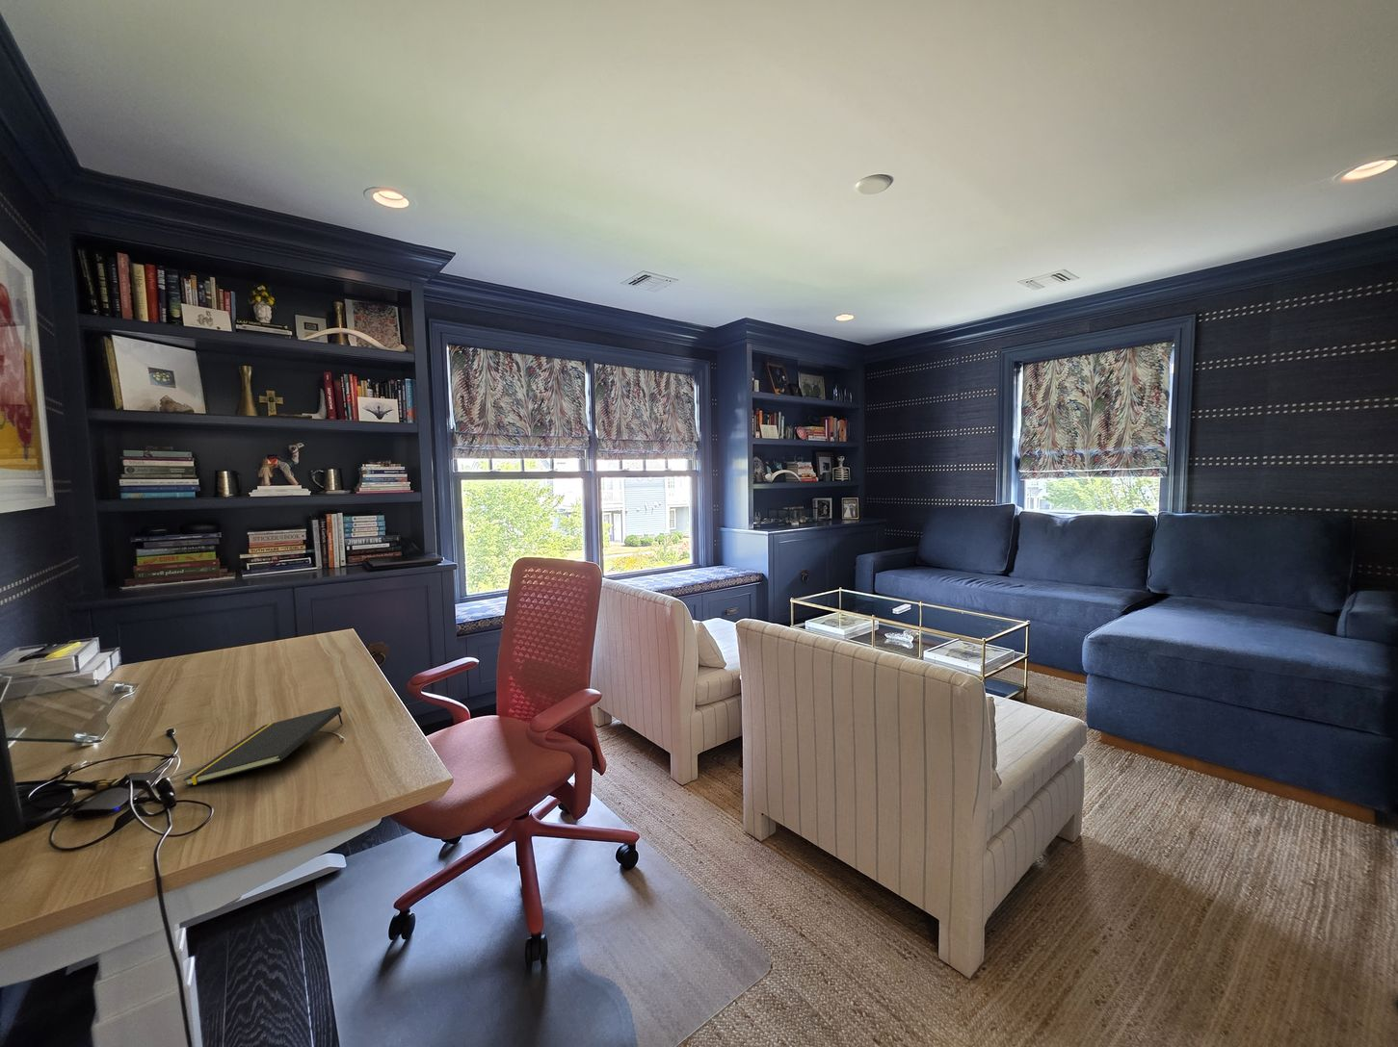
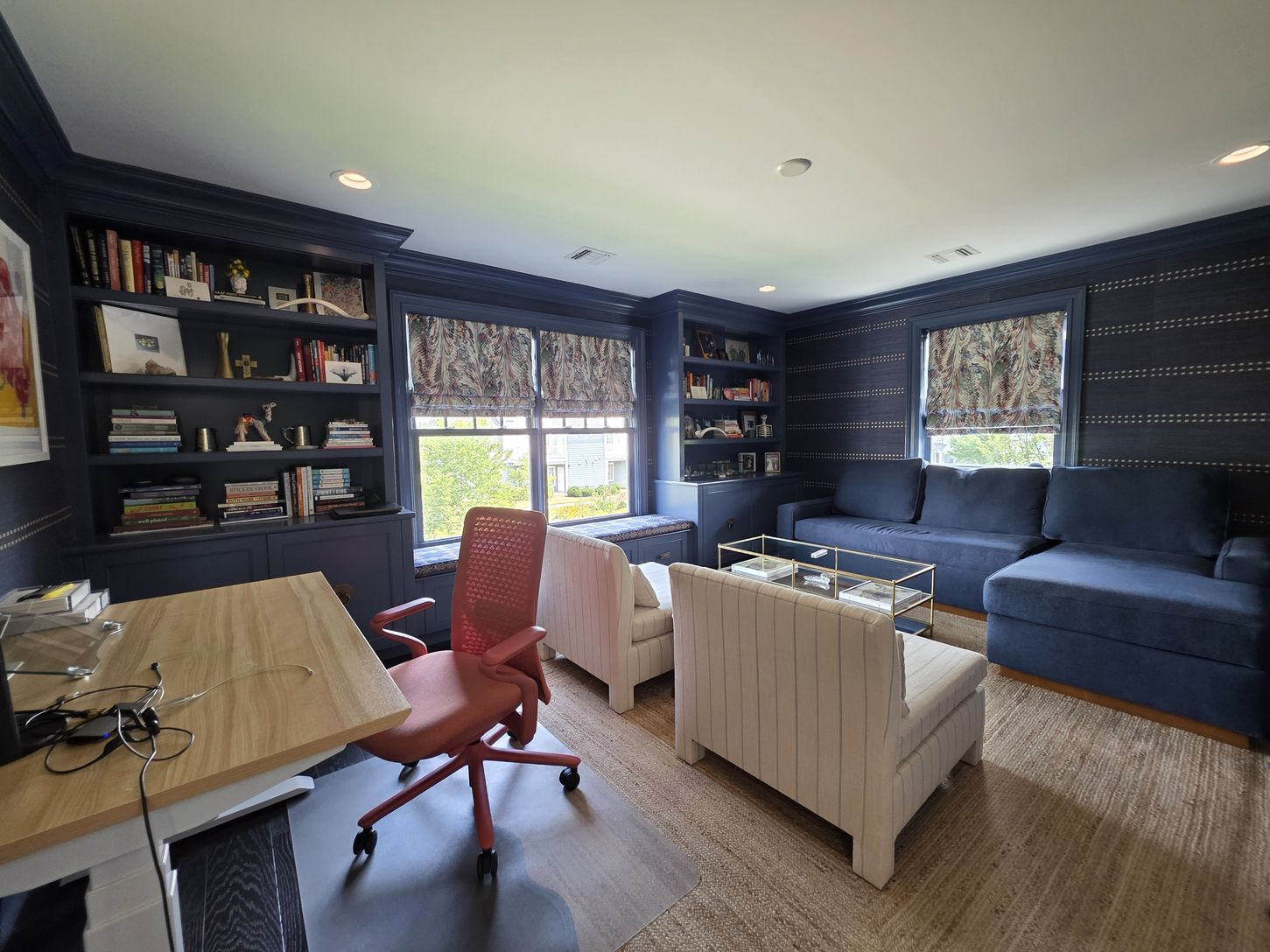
- notepad (271, 742)
